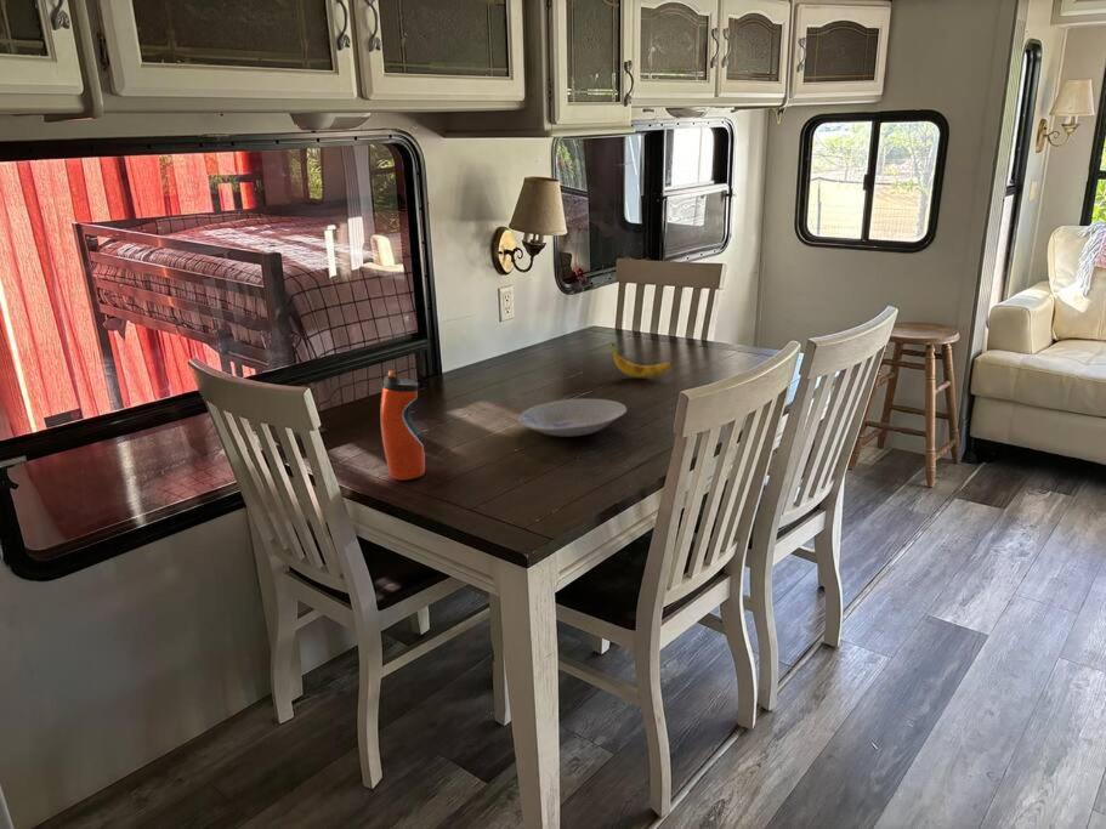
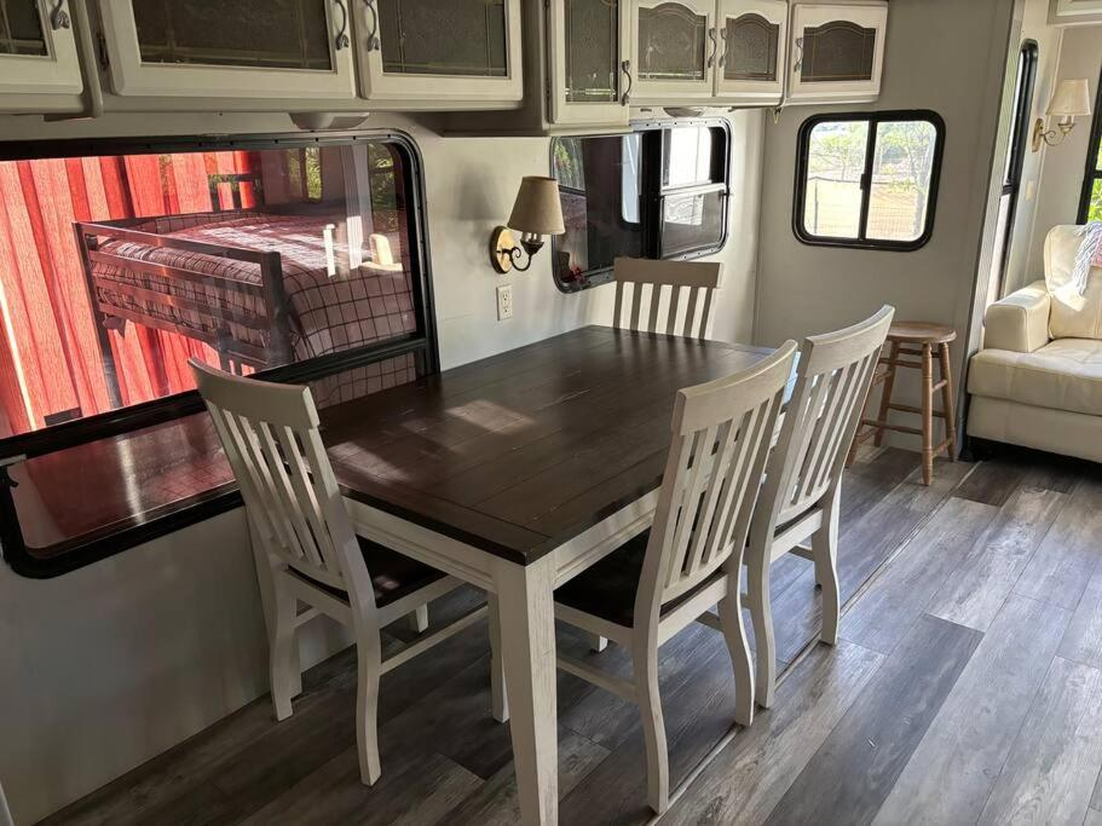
- bowl (572, 420)
- banana (641, 365)
- water bottle (401, 424)
